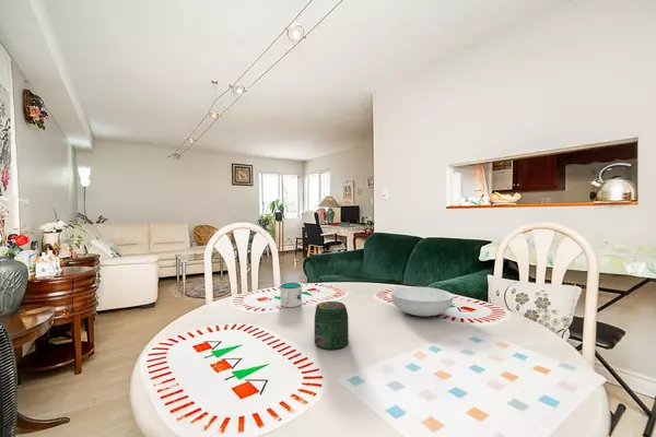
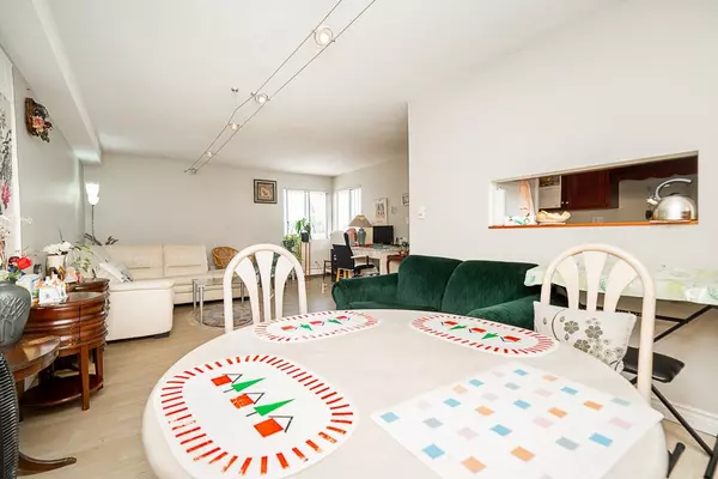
- mug (290, 295)
- serving bowl (421, 303)
- jar (331, 323)
